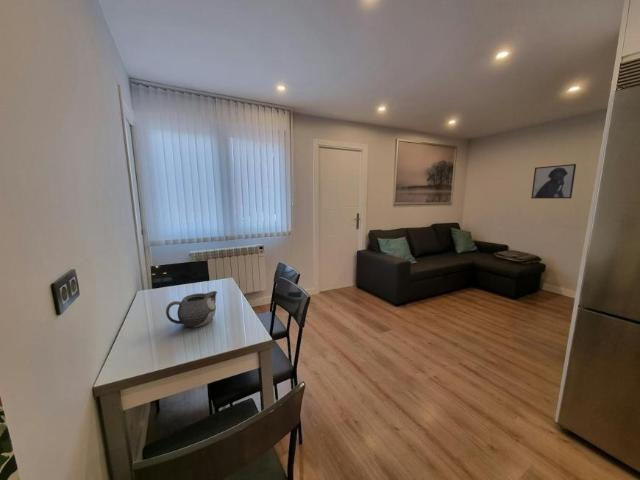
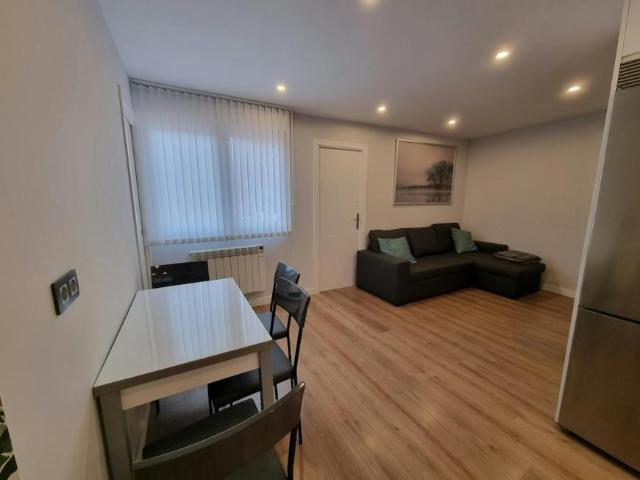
- teapot (193, 309)
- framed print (552, 182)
